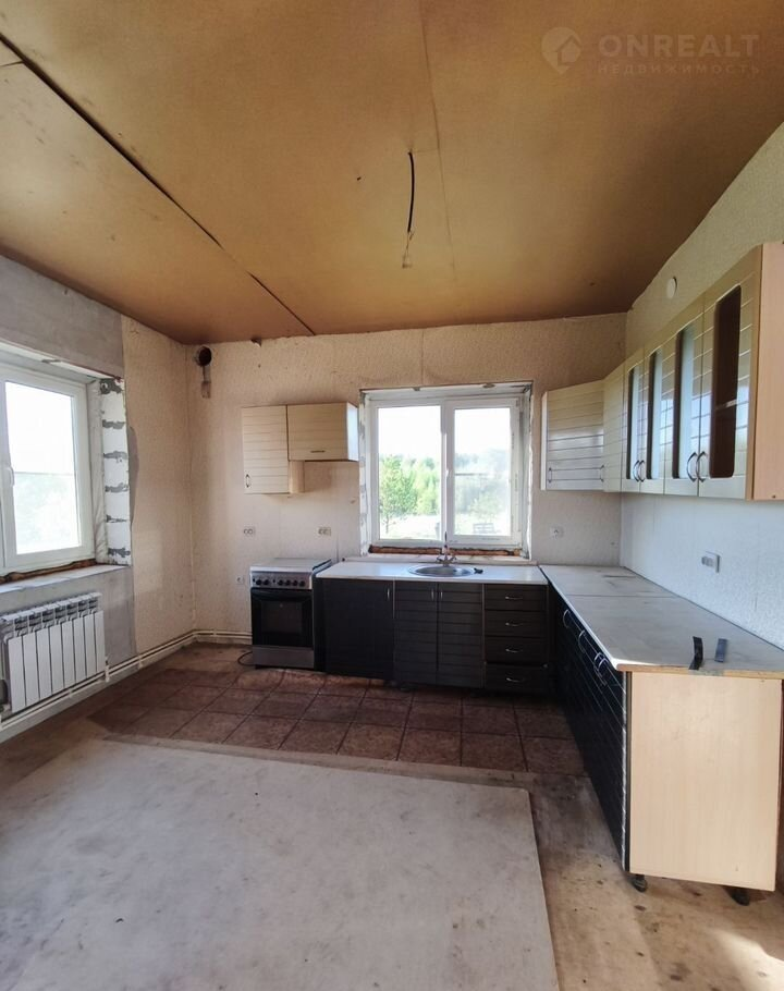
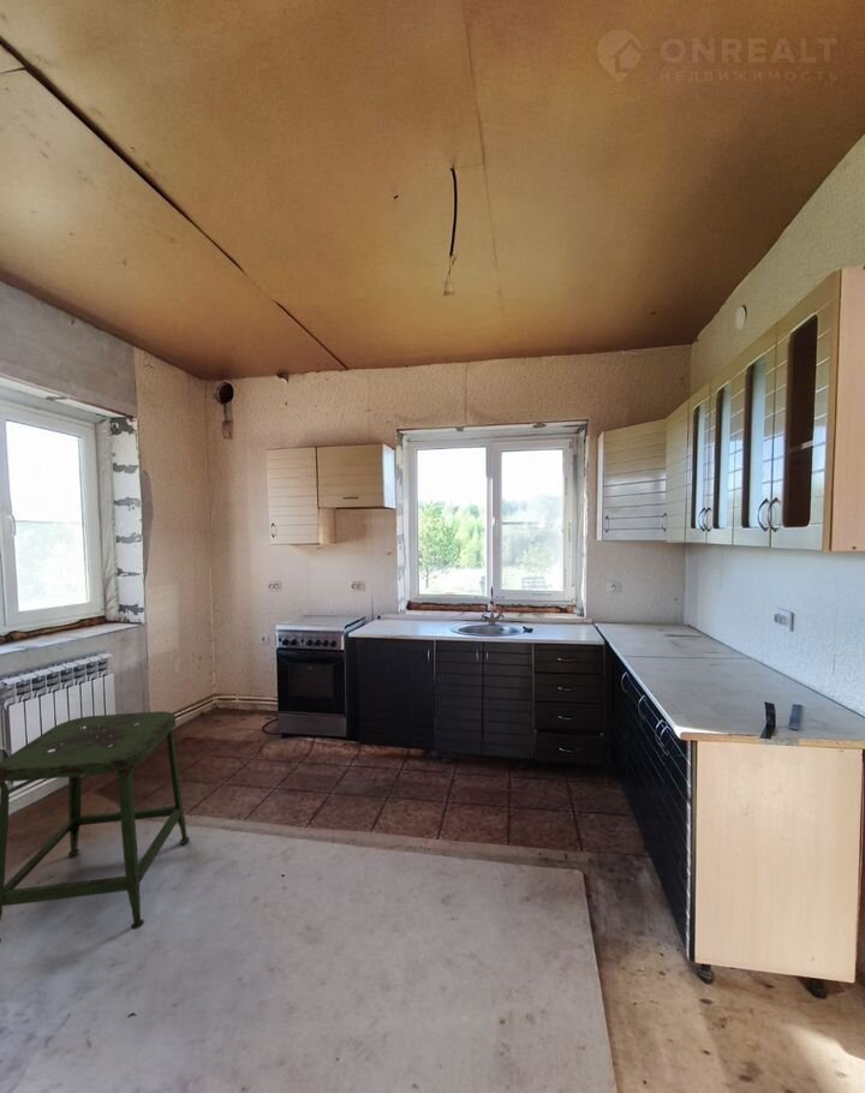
+ stool (101, 813)
